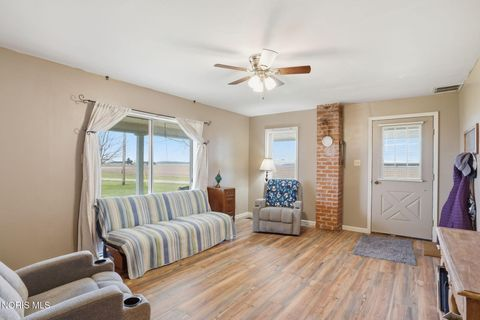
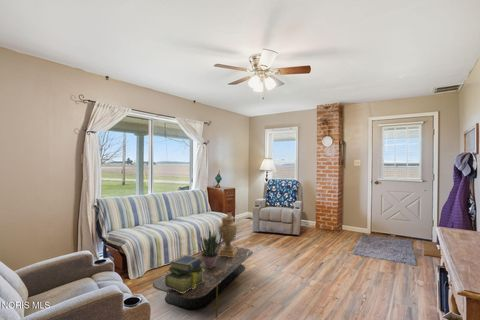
+ coffee table (210, 277)
+ decorative urn (227, 233)
+ stack of books (185, 271)
+ potted plant (210, 247)
